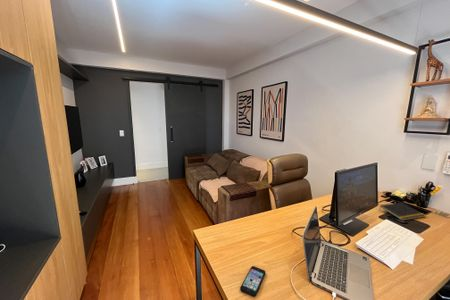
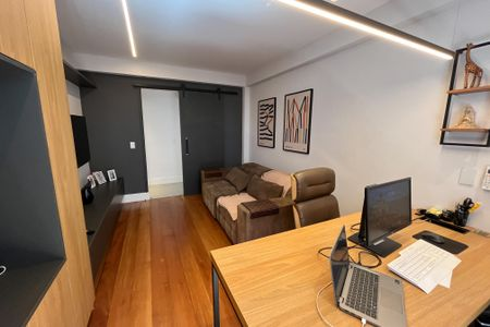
- smartphone (253, 280)
- notepad (402, 210)
